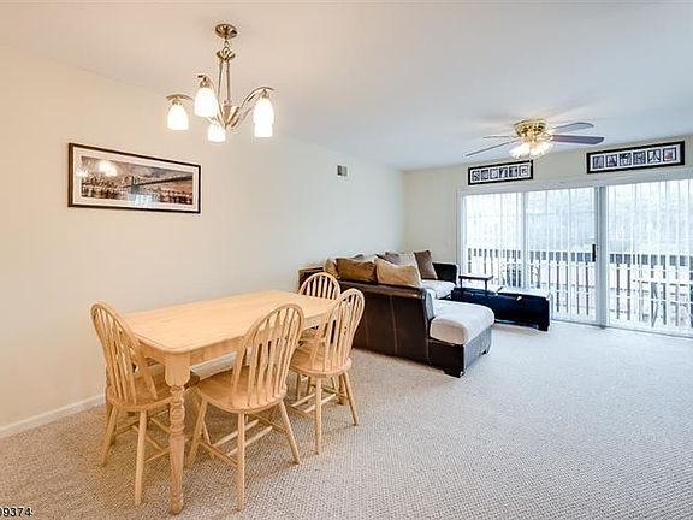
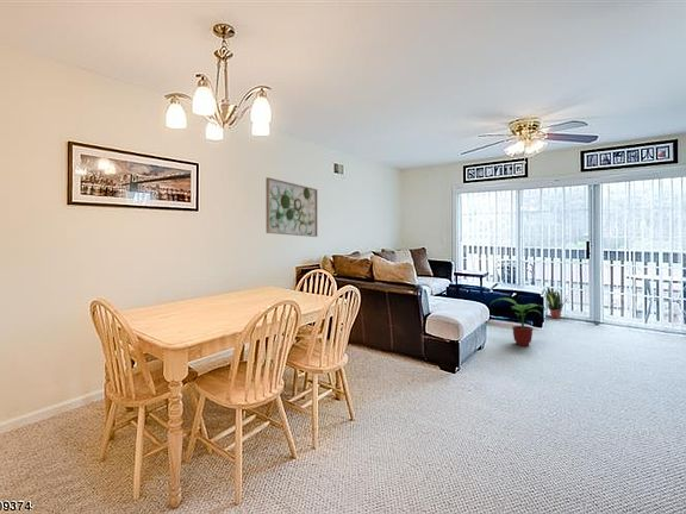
+ wall art (294, 209)
+ potted plant (555, 302)
+ potted plant (513, 326)
